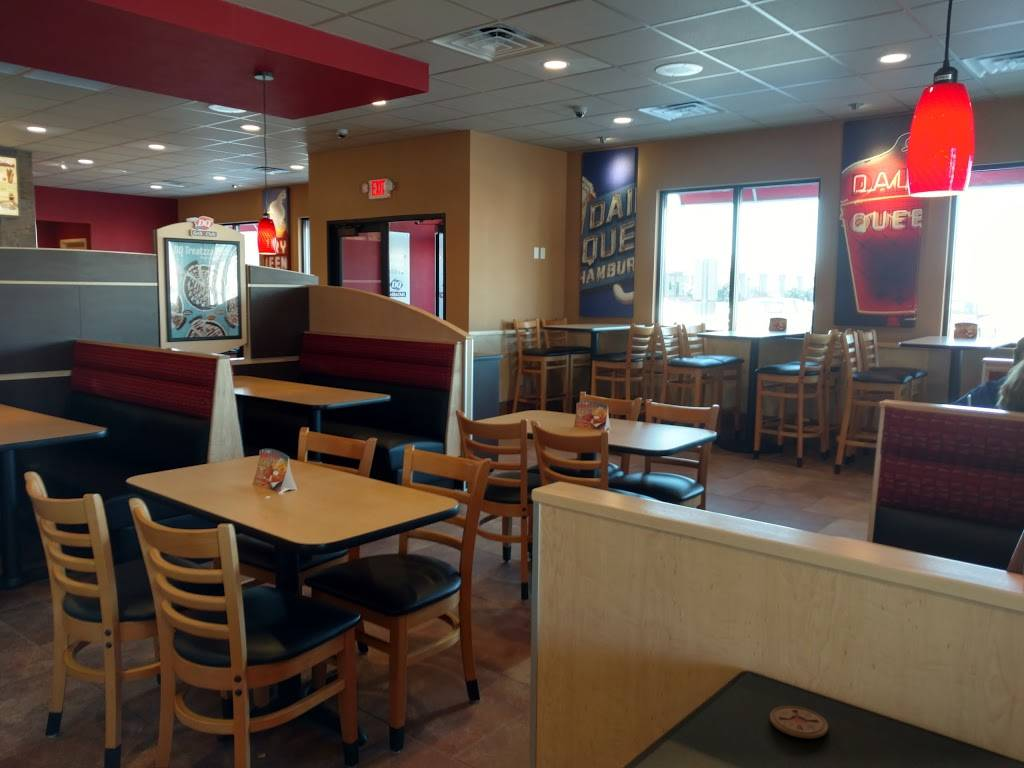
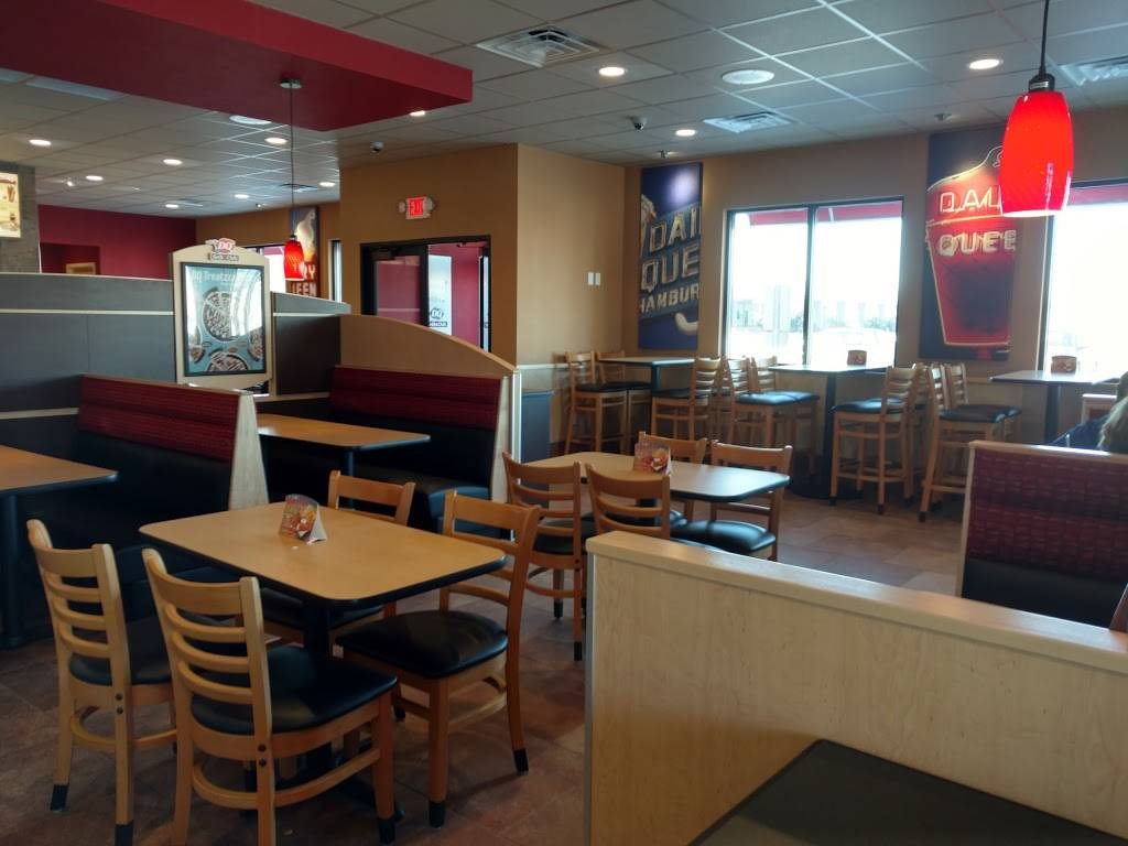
- coaster (798, 721)
